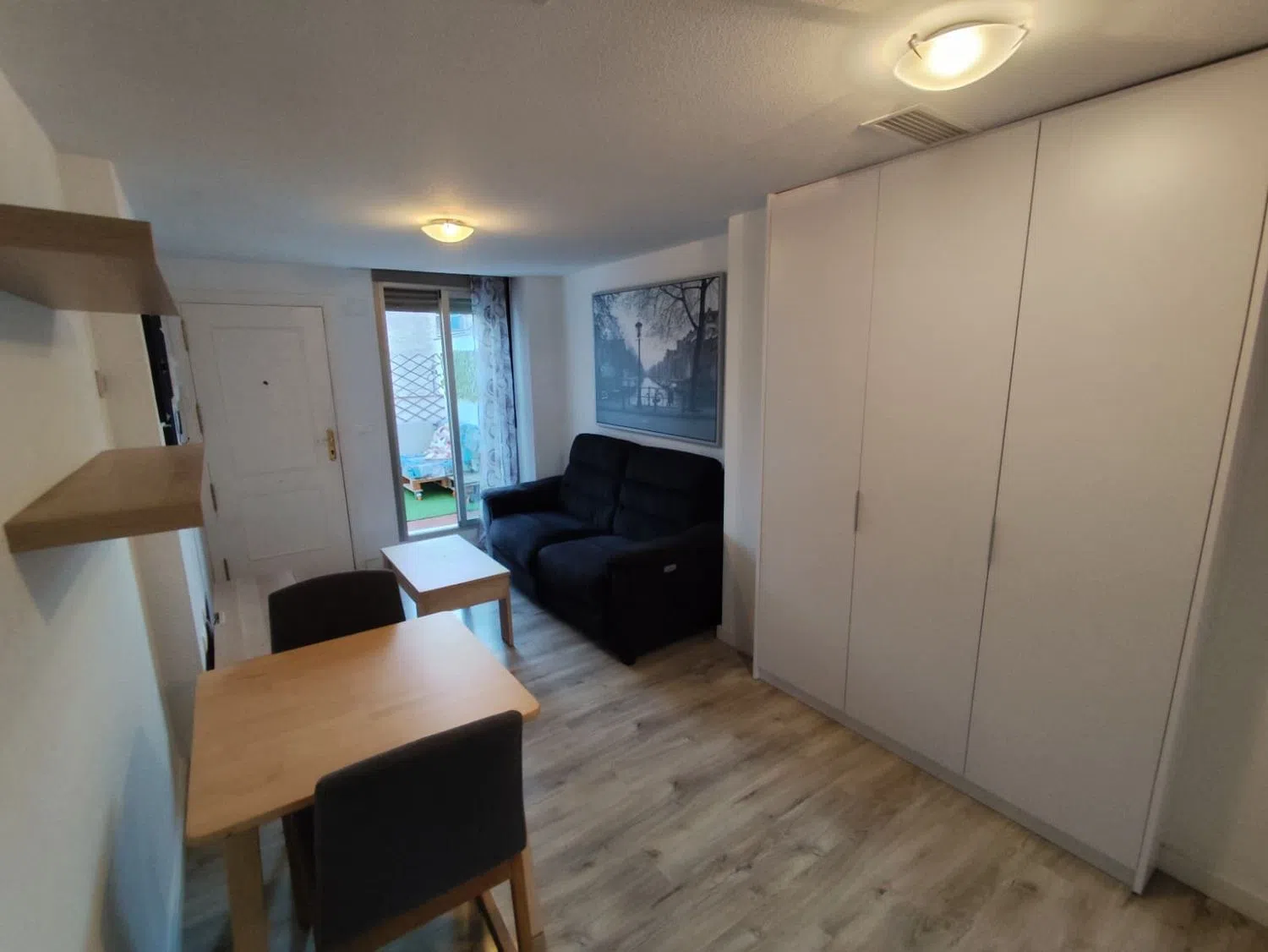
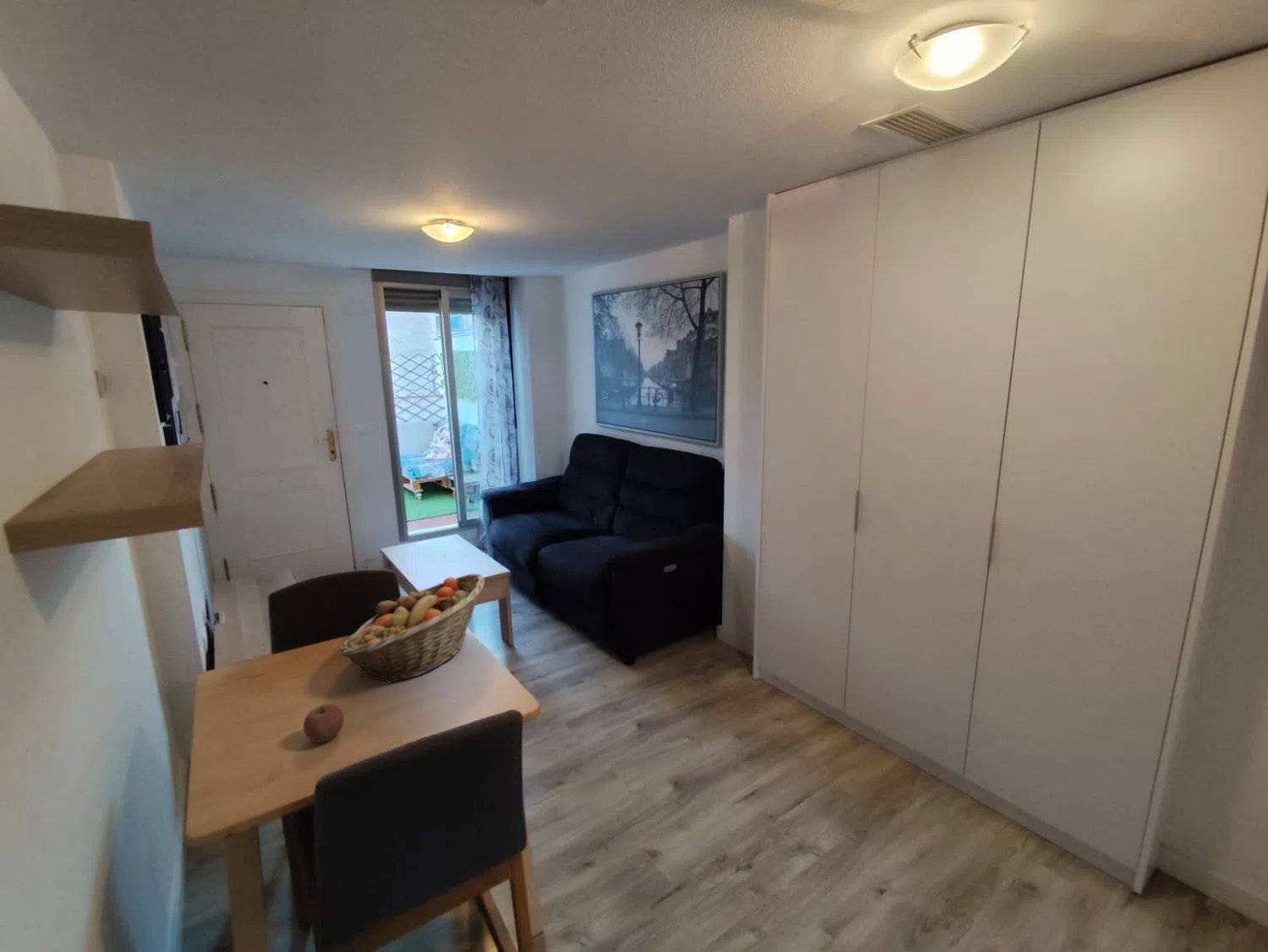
+ fruit basket (418, 621)
+ apple (324, 722)
